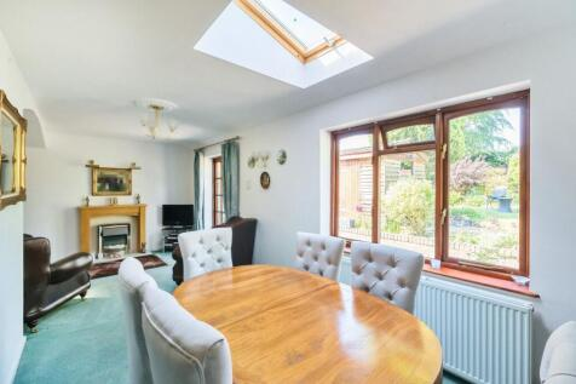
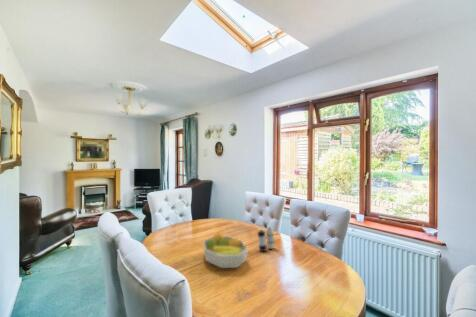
+ candle (264, 240)
+ fruit bowl (224, 248)
